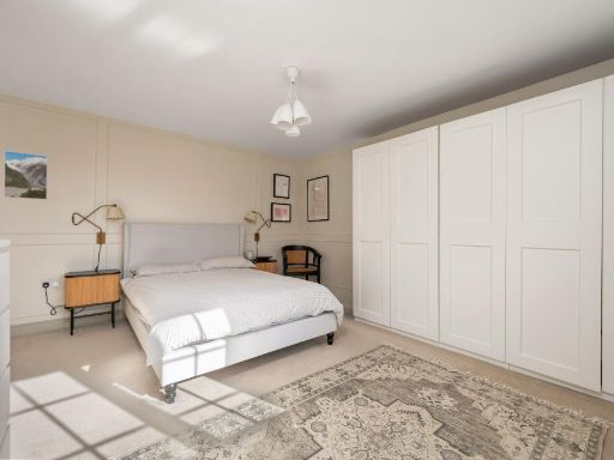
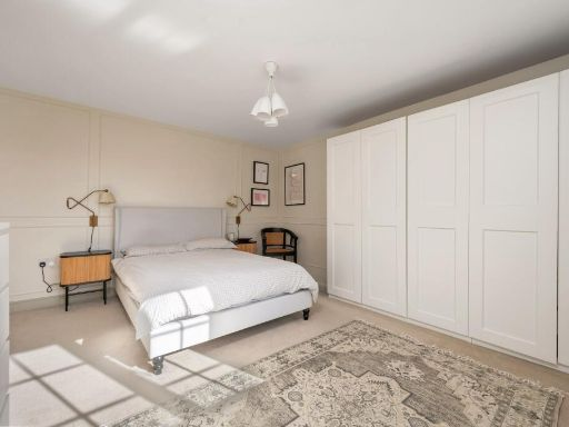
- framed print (26, 176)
